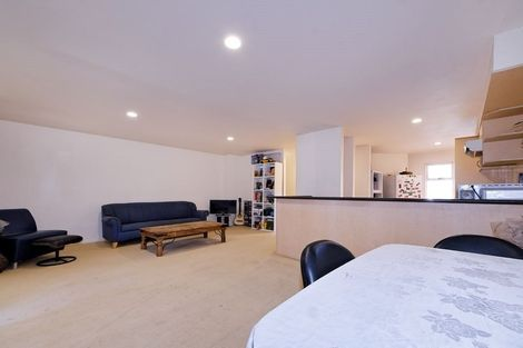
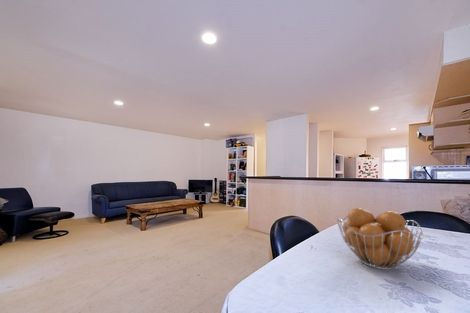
+ fruit basket (376, 235)
